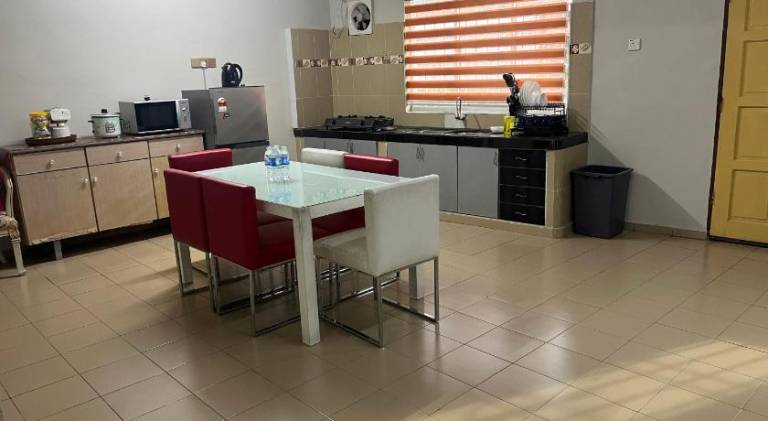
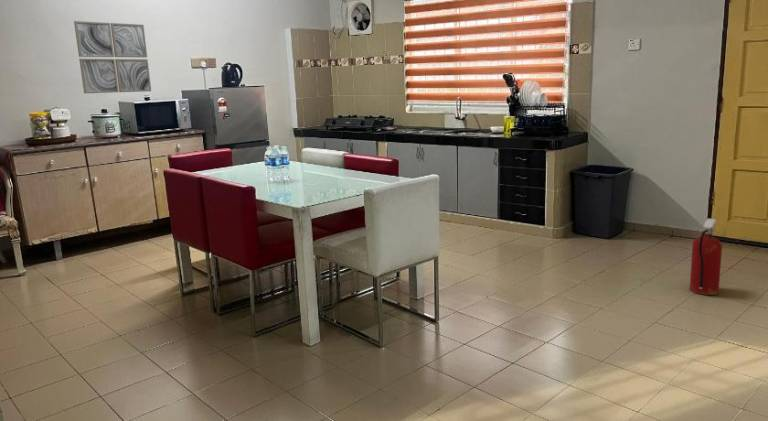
+ fire extinguisher (705, 257)
+ wall art (114, 59)
